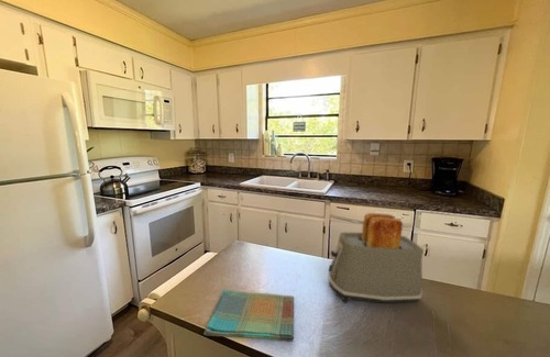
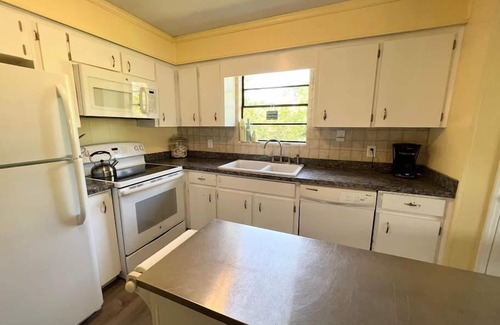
- dish towel (253, 312)
- toaster (375, 255)
